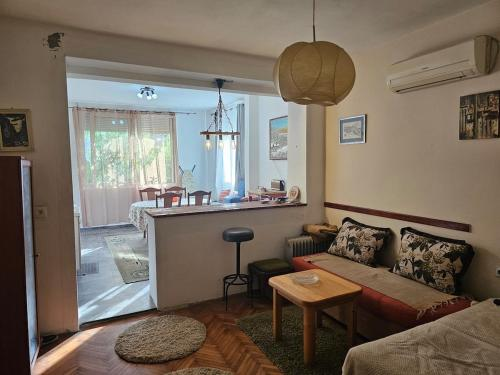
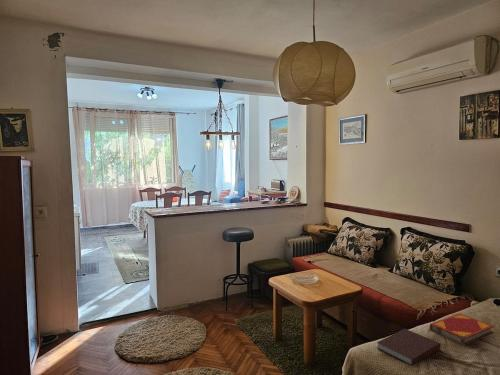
+ notebook (408, 345)
+ hardback book (461, 328)
